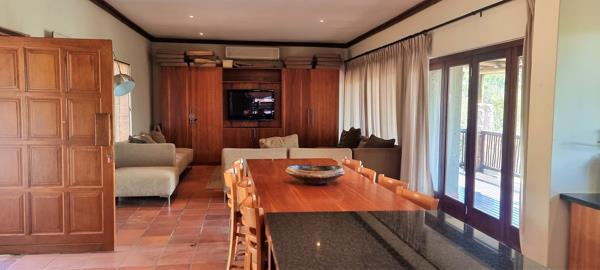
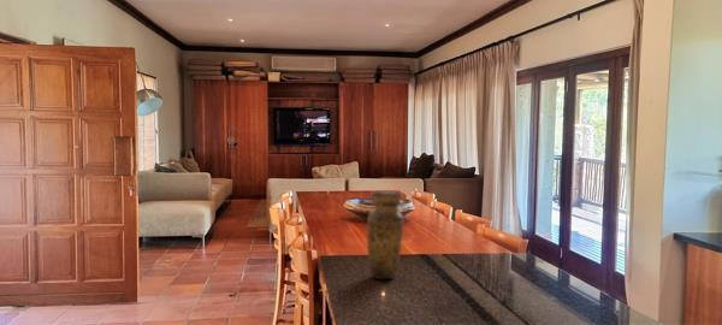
+ vase (385, 235)
